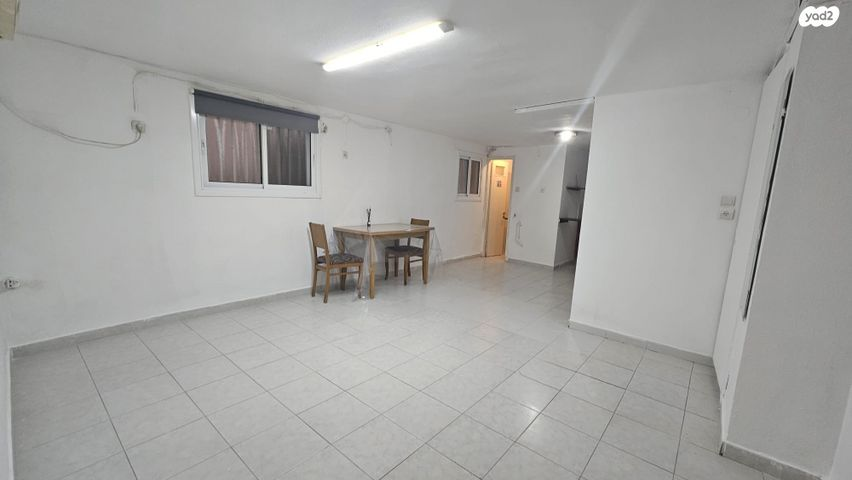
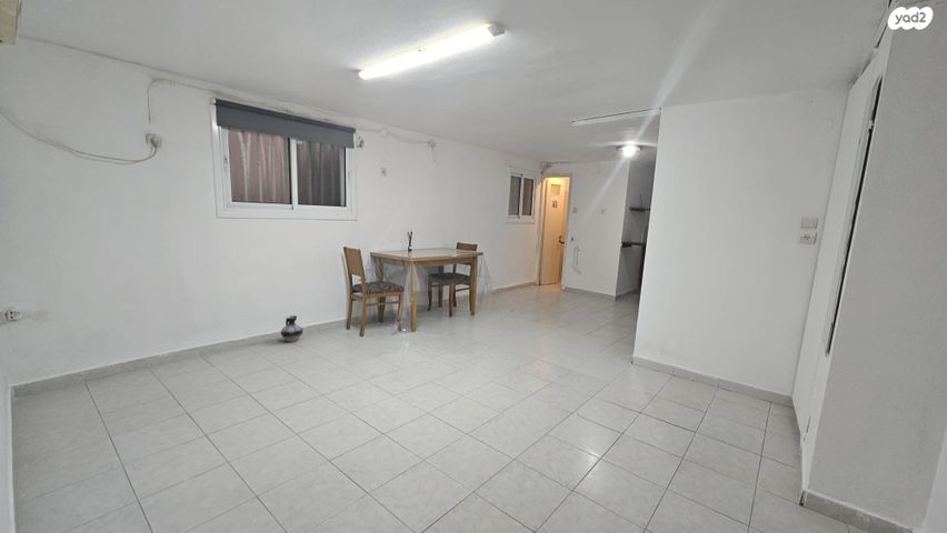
+ ceramic jug (291, 329)
